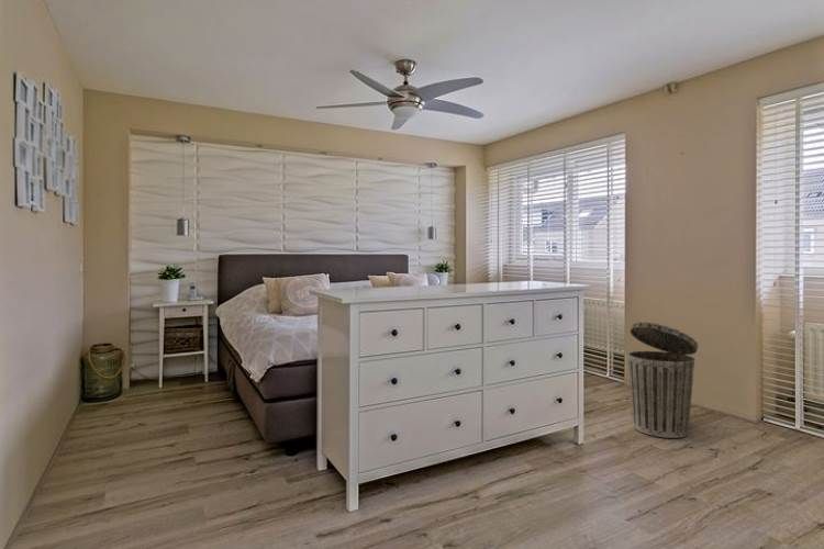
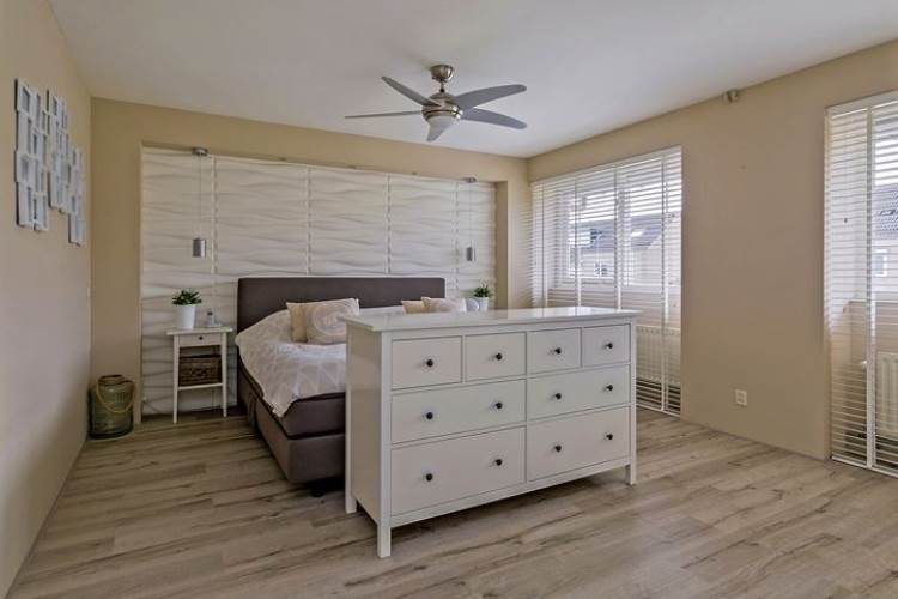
- trash can (660, 374)
